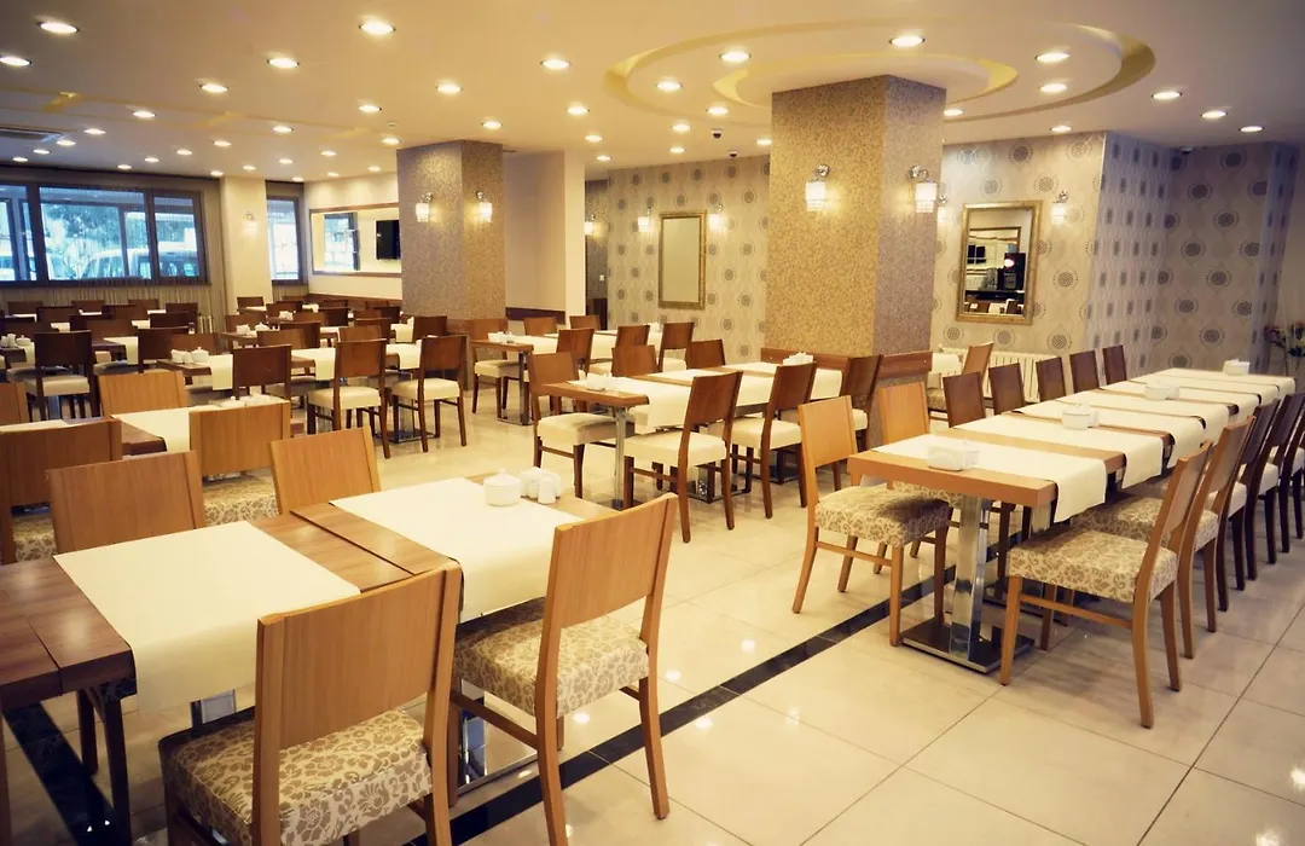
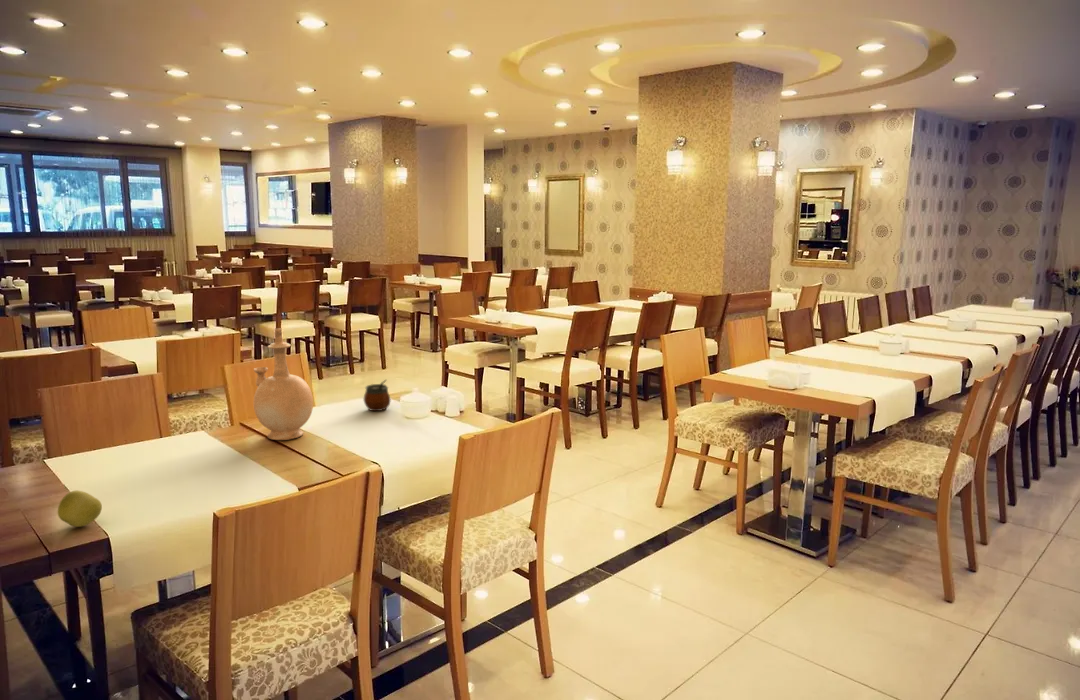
+ gourd (379, 393)
+ vase (281, 382)
+ apple (79, 507)
